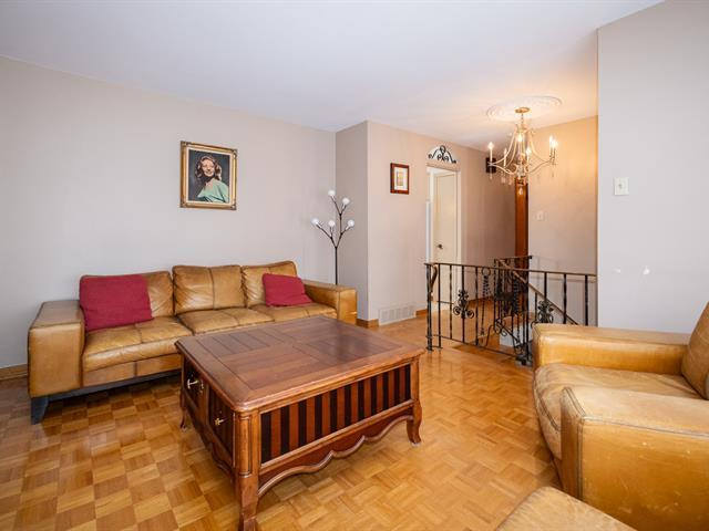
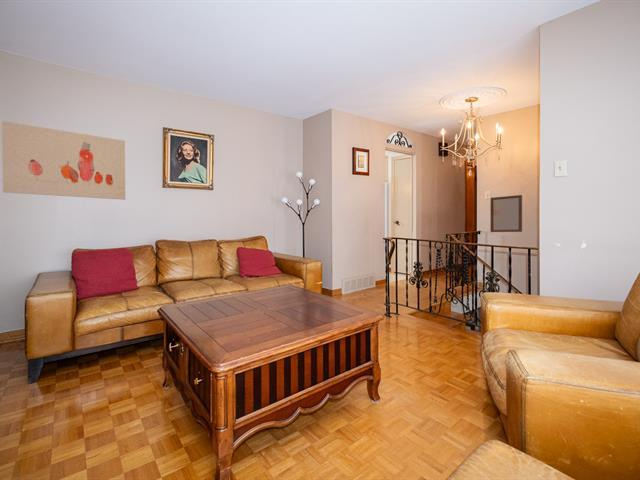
+ wall art (69, 164)
+ home mirror (505, 214)
